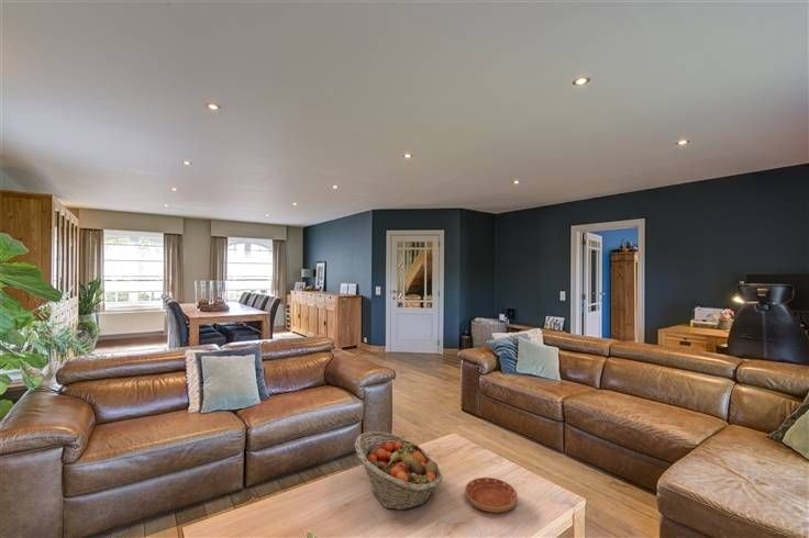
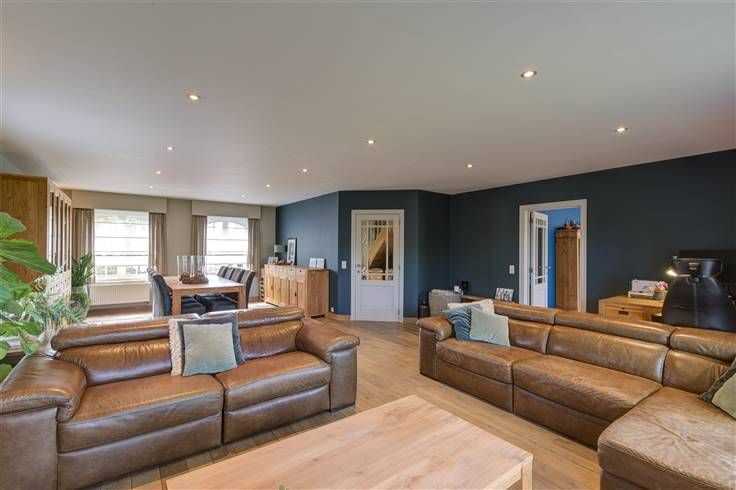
- saucer (490, 495)
- fruit basket (397, 464)
